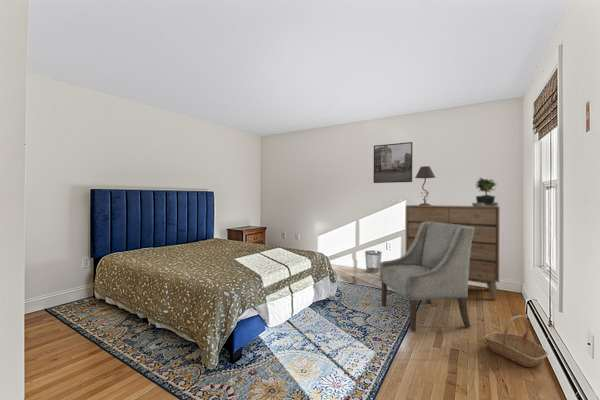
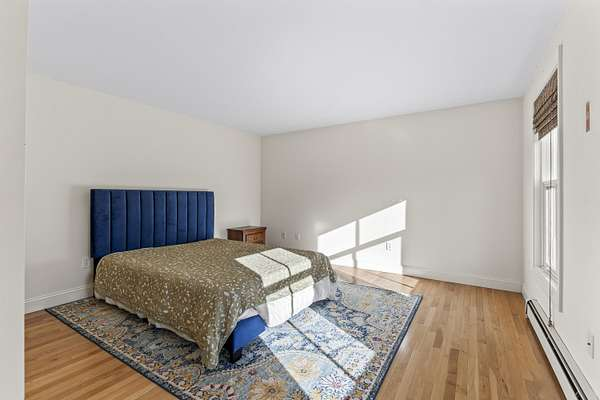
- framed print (392, 163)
- potted plant (485, 191)
- wastebasket (372, 261)
- basket (514, 335)
- chair (422, 269)
- table lamp (423, 185)
- dresser (470, 247)
